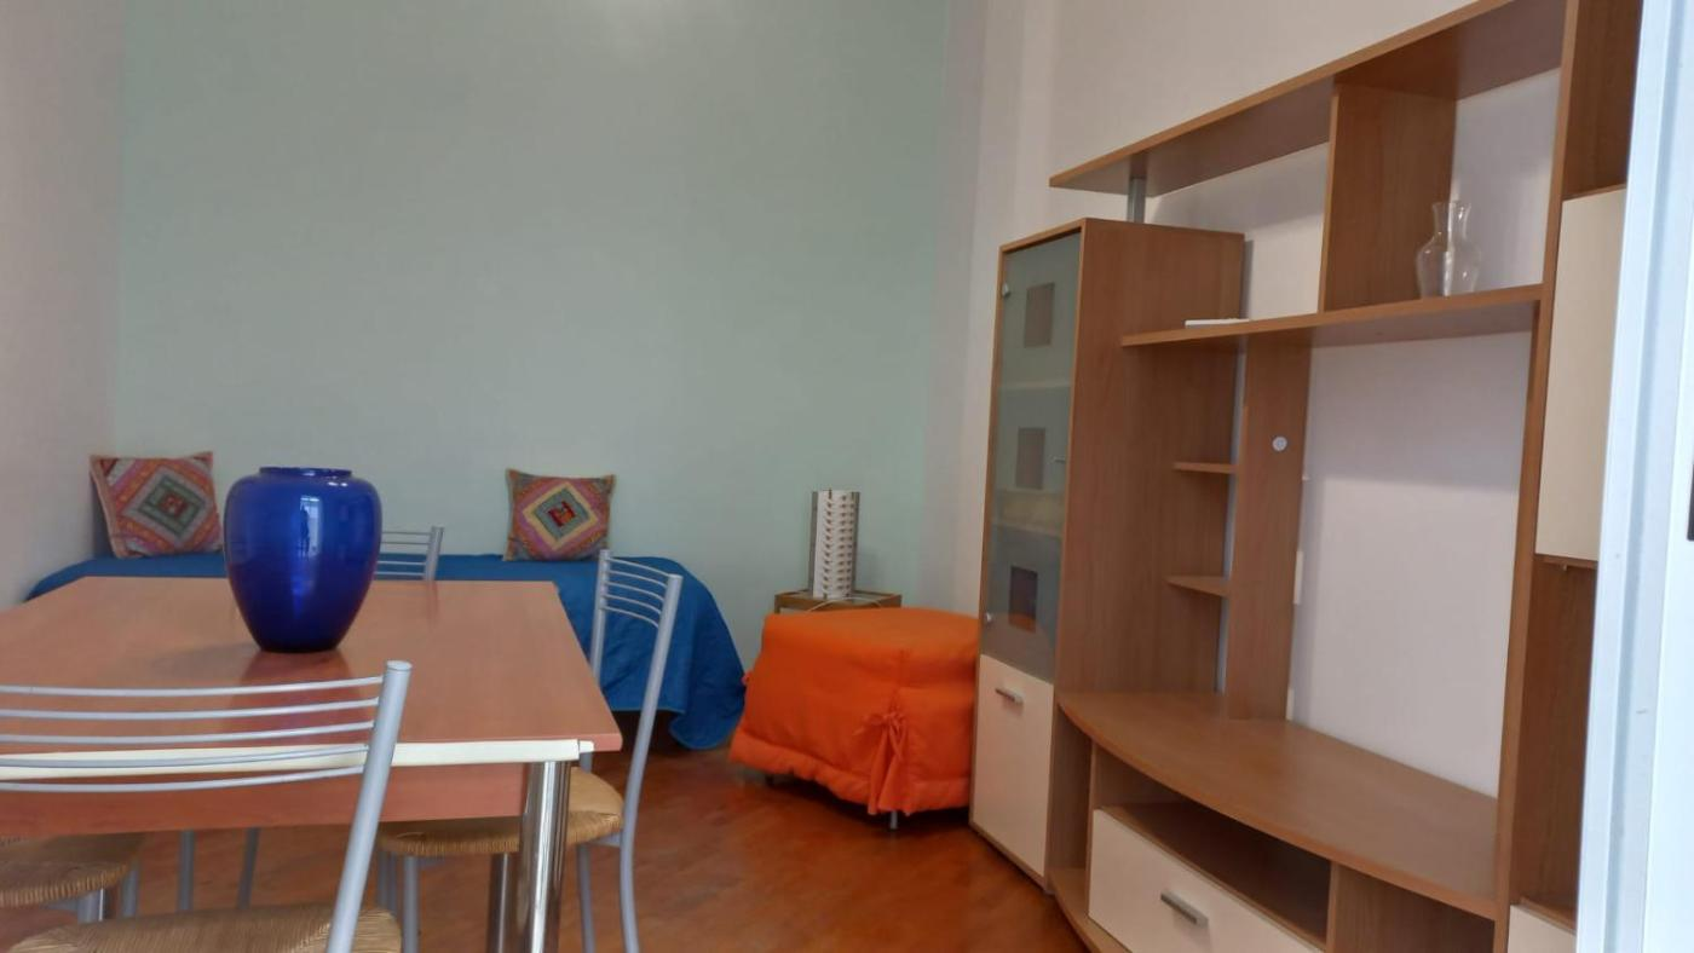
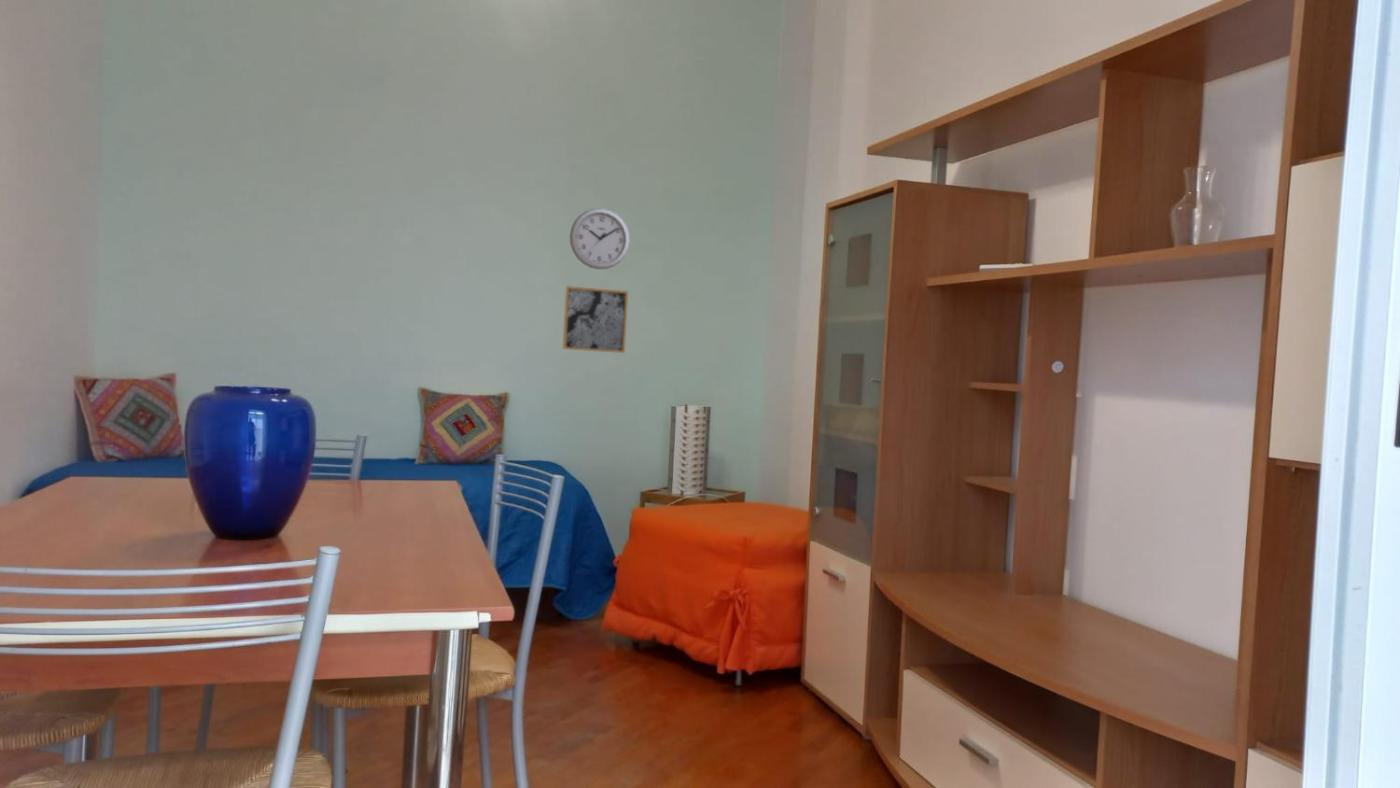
+ wall art (595, 319)
+ wall clock (600, 238)
